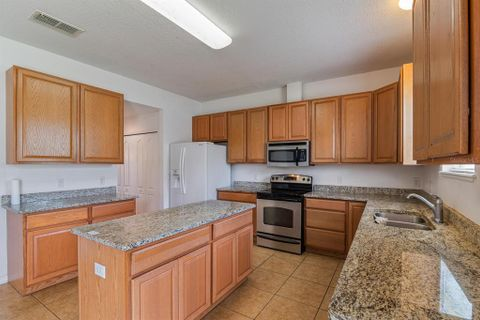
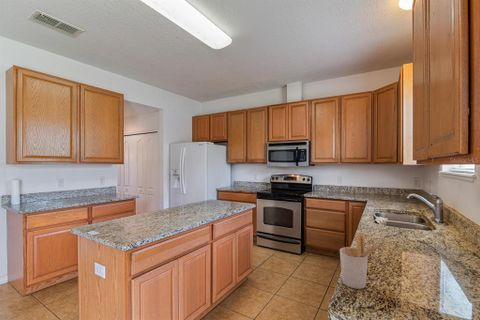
+ utensil holder (360, 262)
